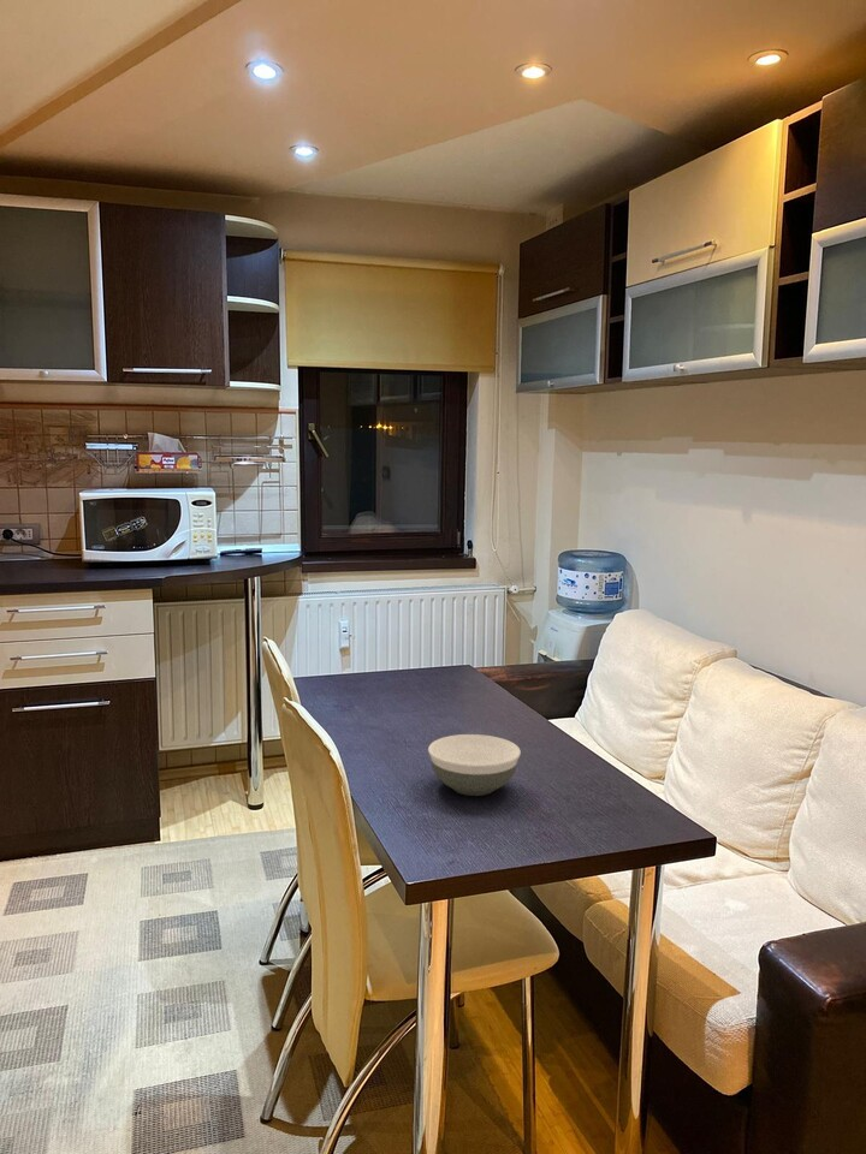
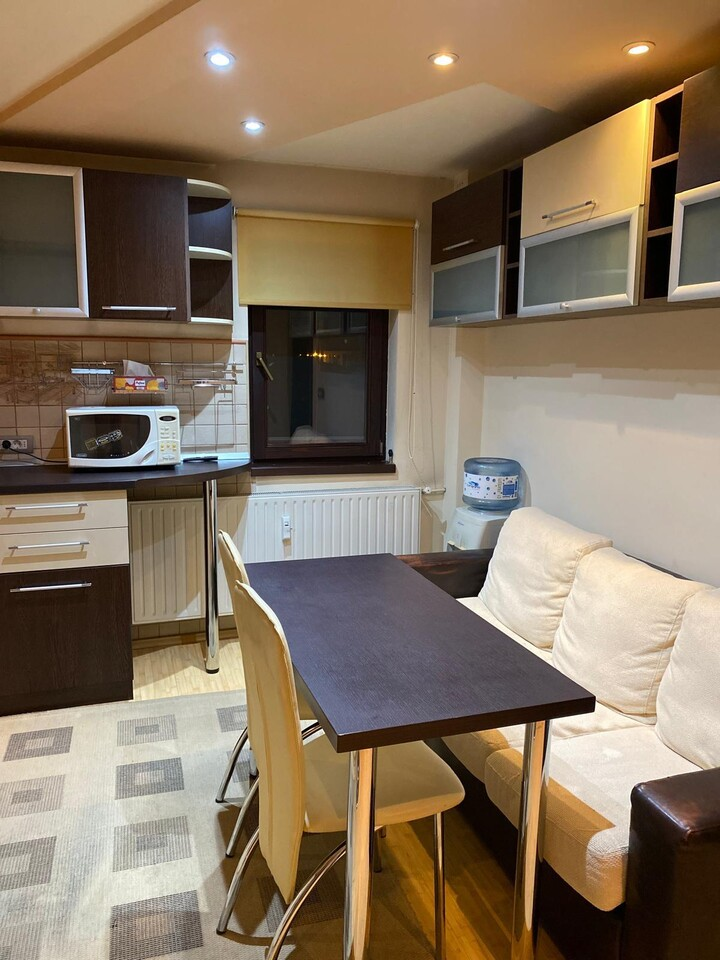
- bowl (473, 768)
